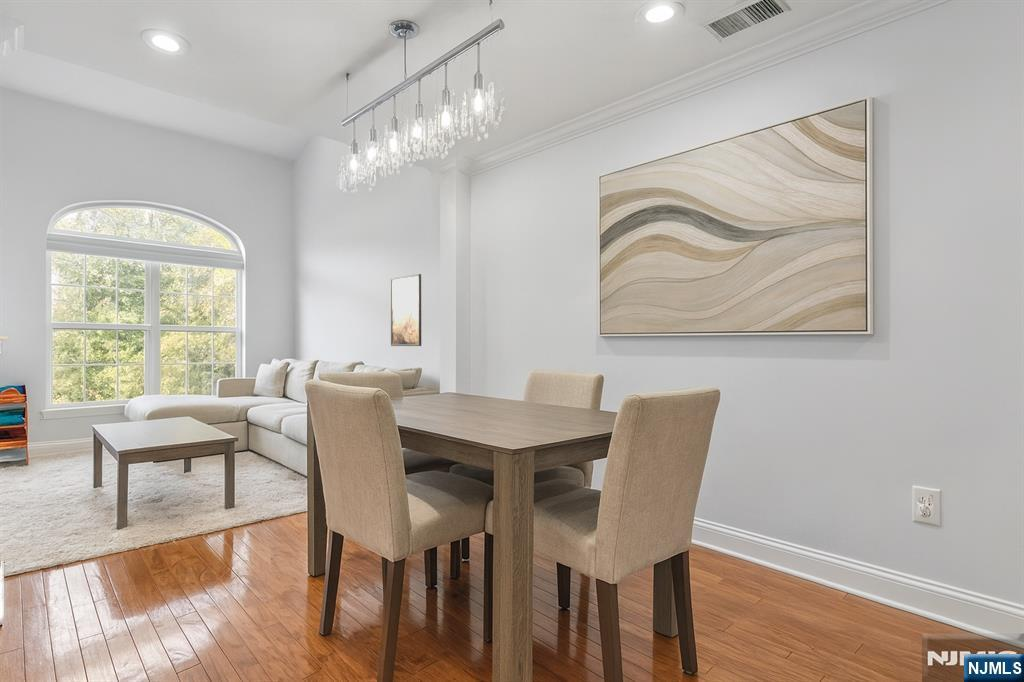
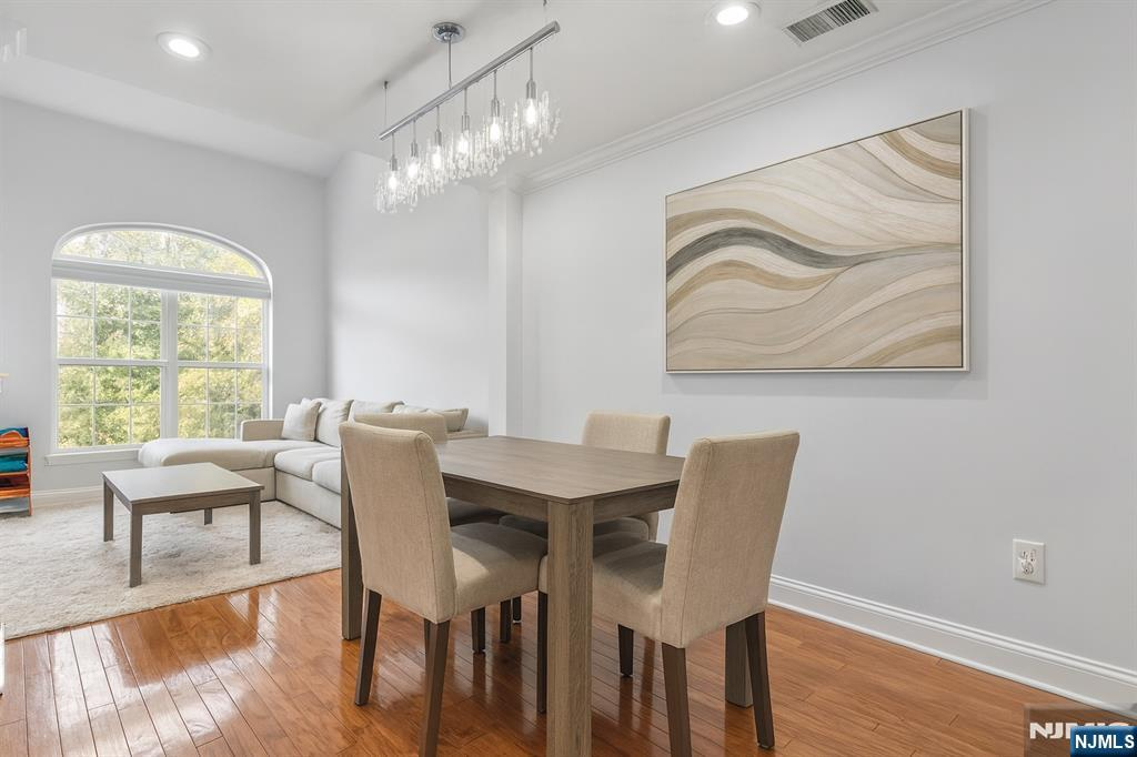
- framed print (405, 311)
